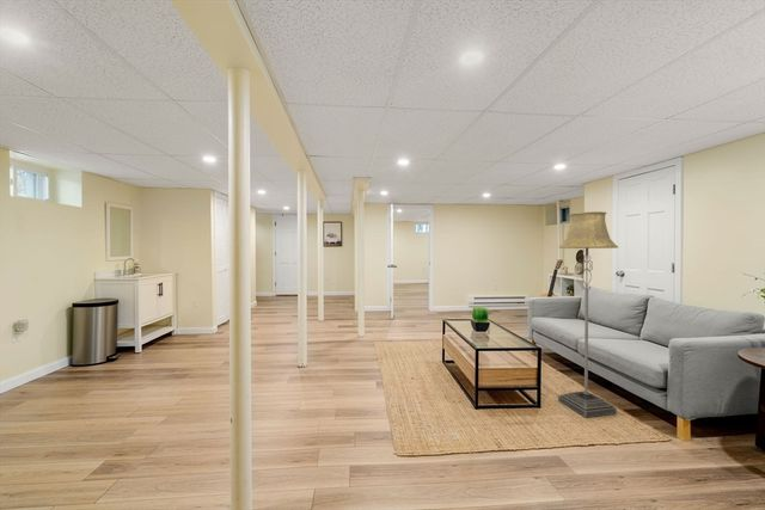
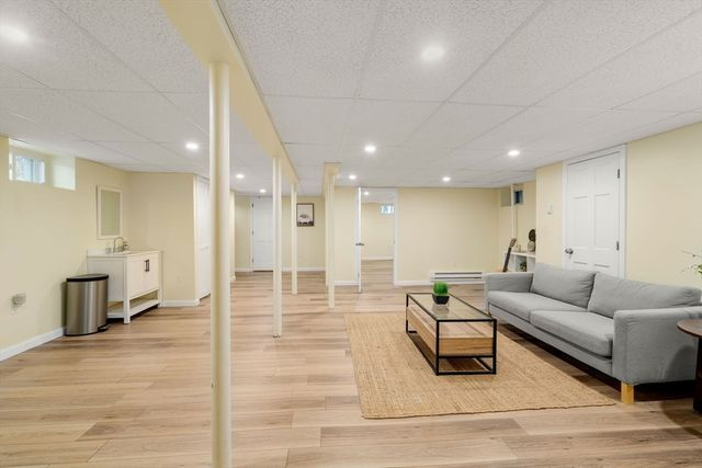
- floor lamp (586, 311)
